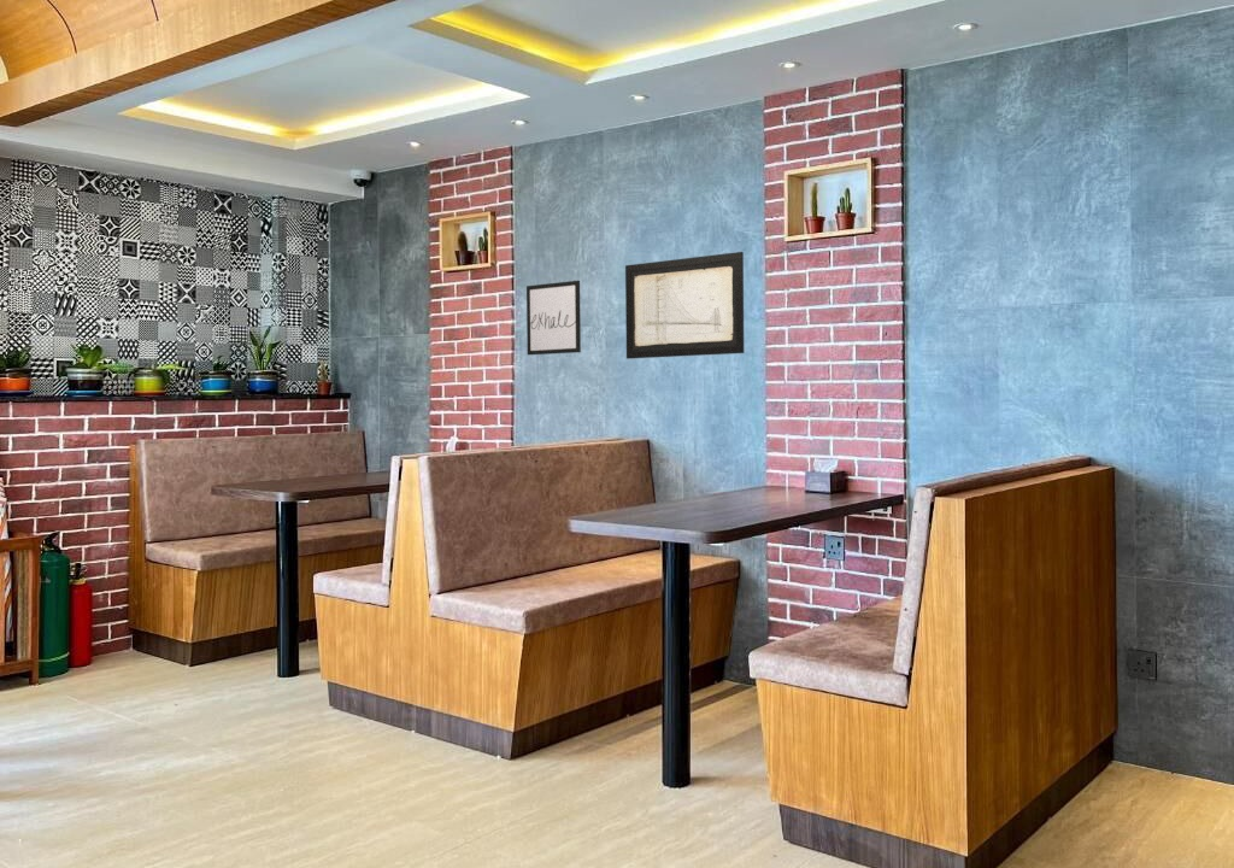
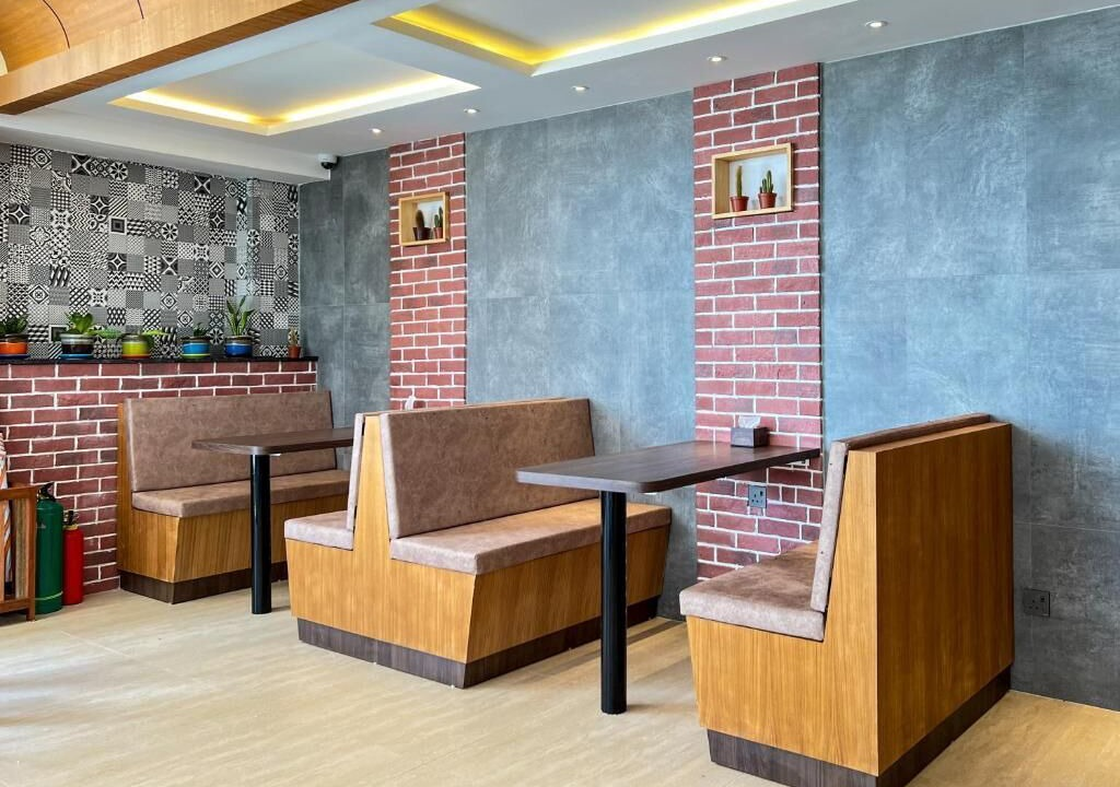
- wall art (552, 318)
- wall art (682, 307)
